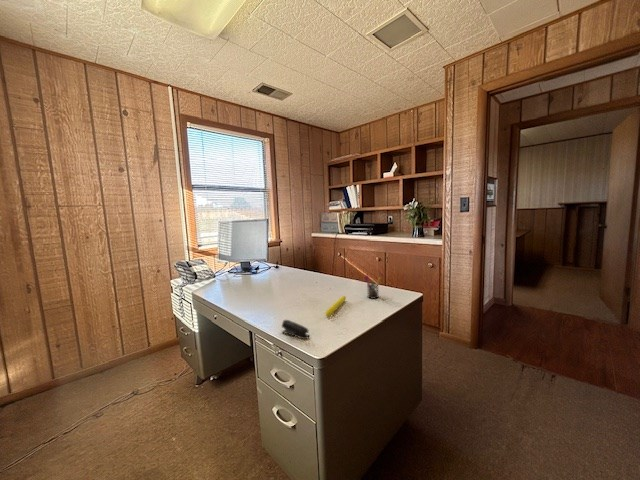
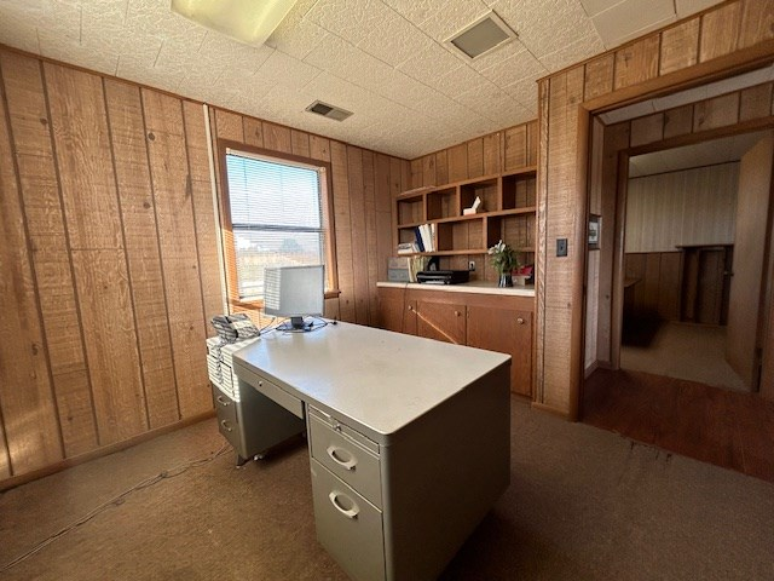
- stapler (295, 328)
- candle (335, 306)
- pen holder (372, 286)
